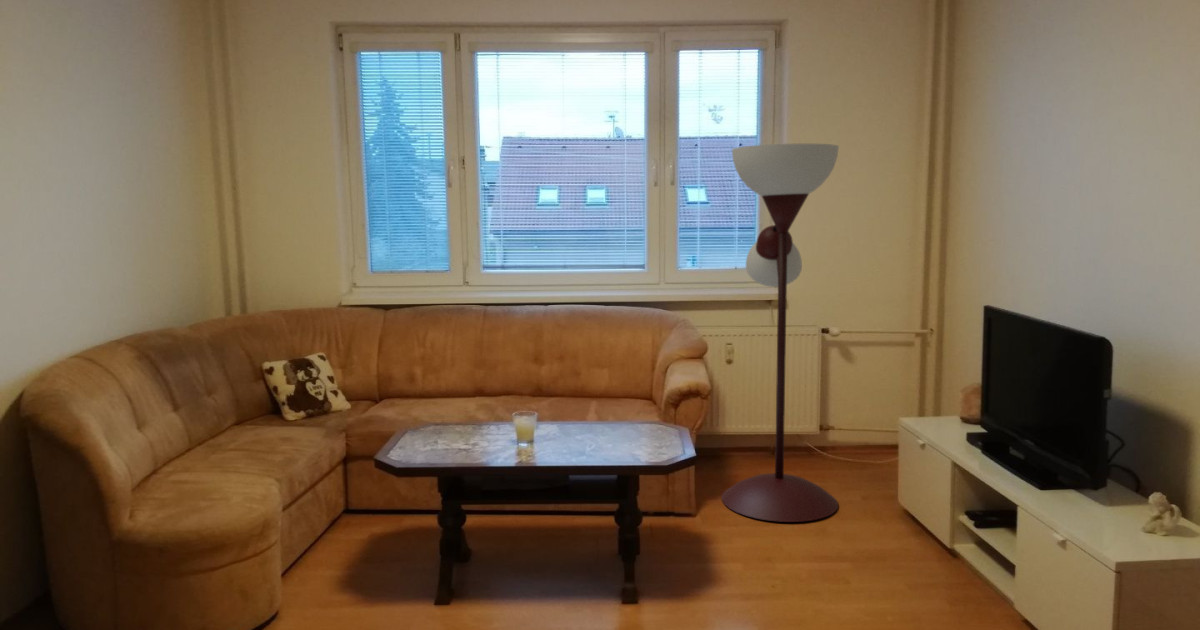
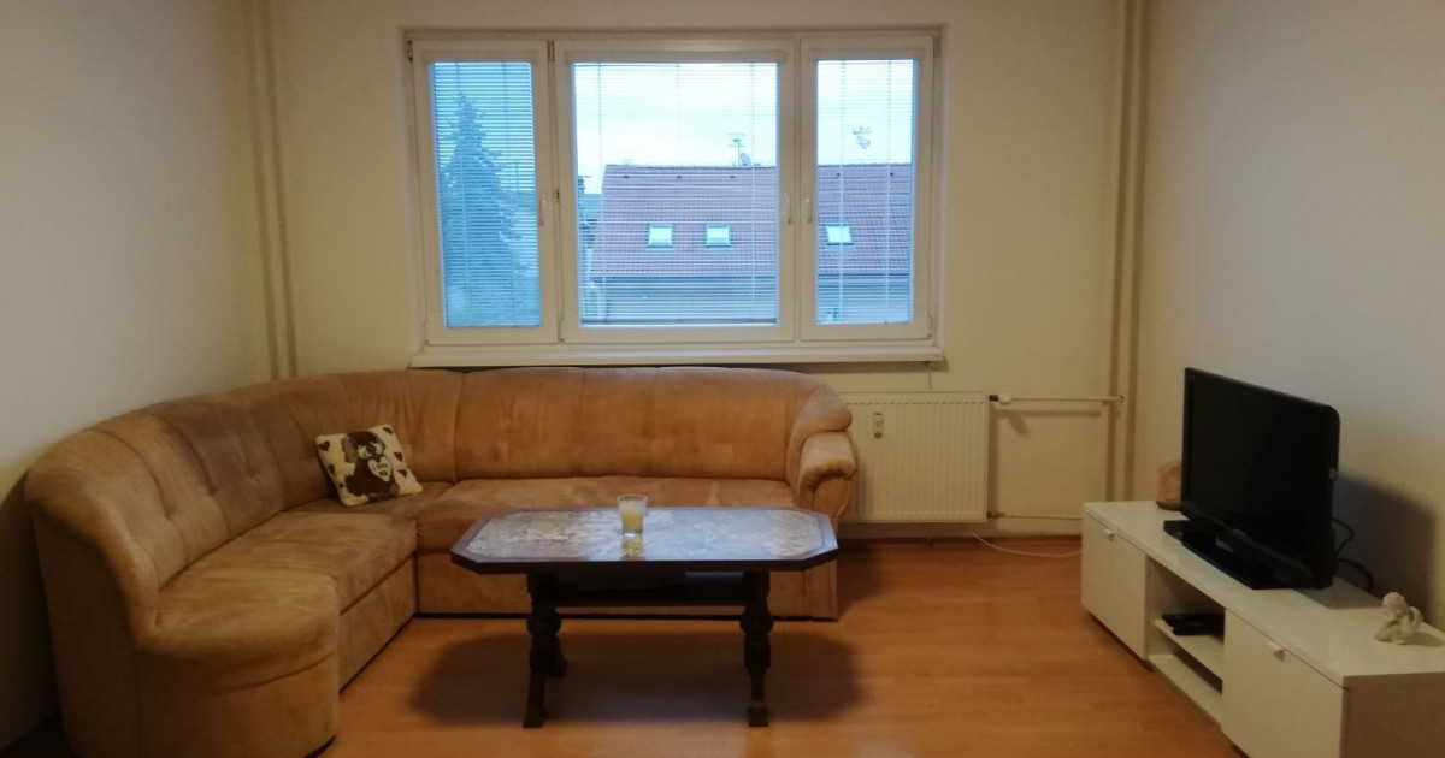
- floor lamp (777, 326)
